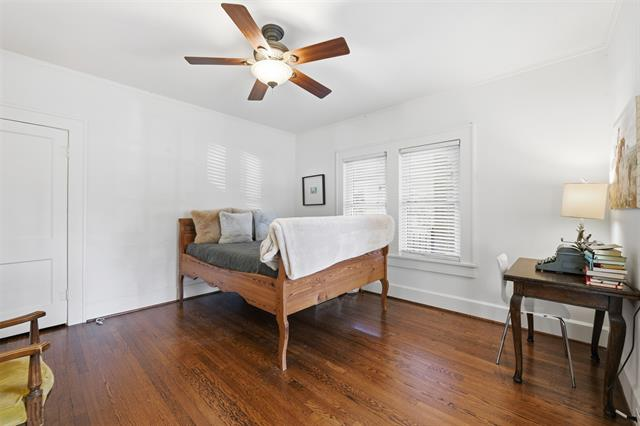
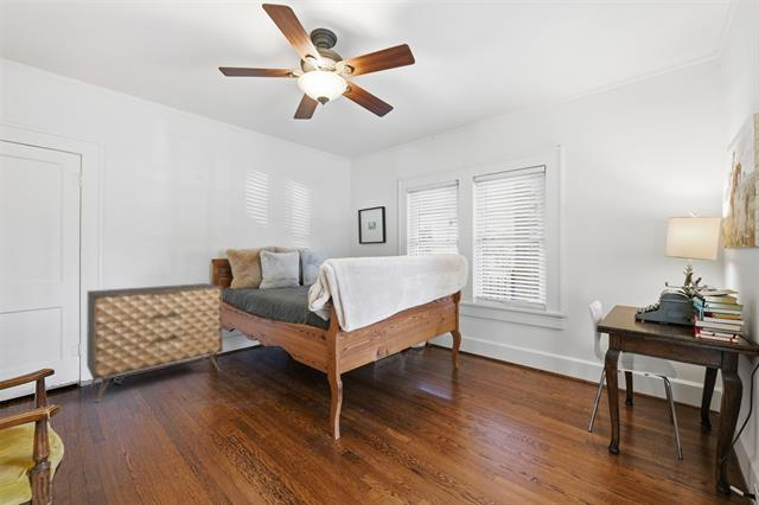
+ dresser (159, 333)
